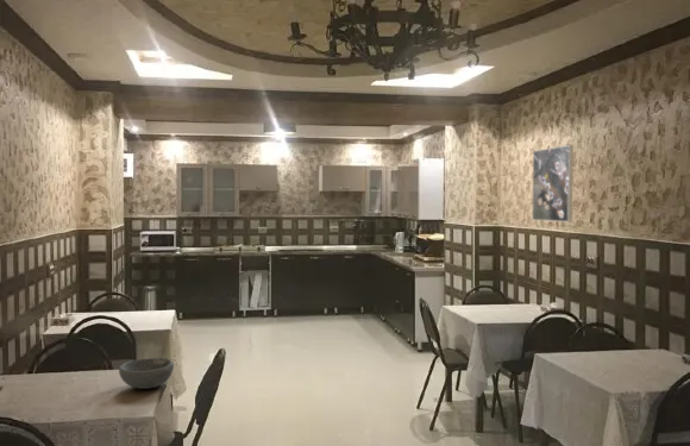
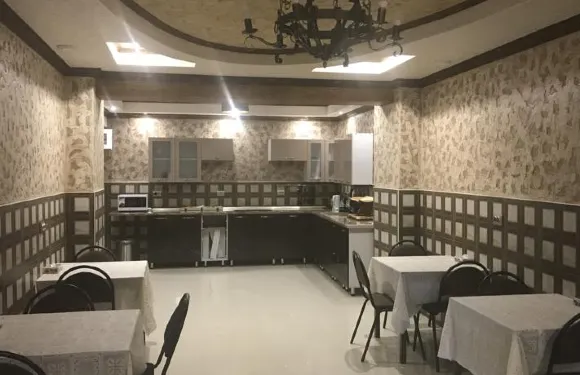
- bowl (146, 375)
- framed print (551, 184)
